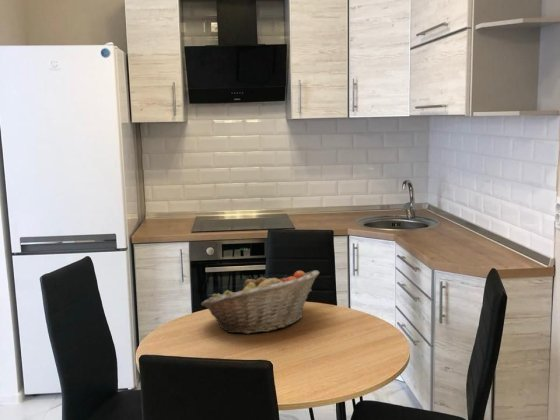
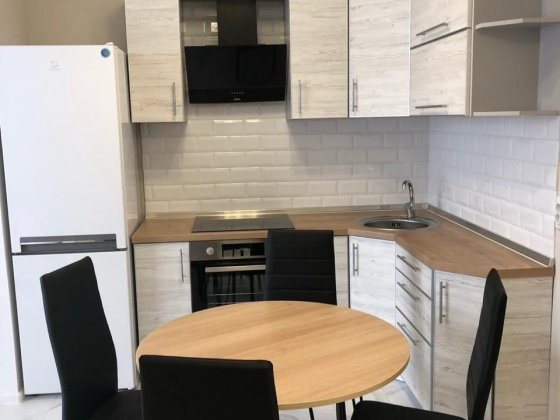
- fruit basket (262, 296)
